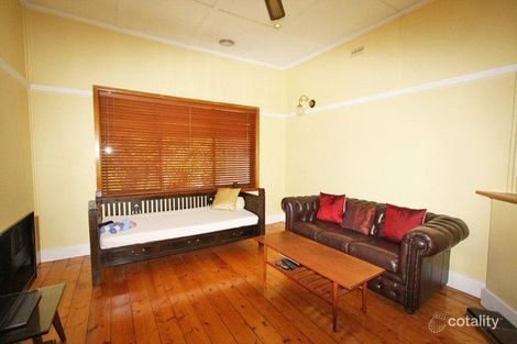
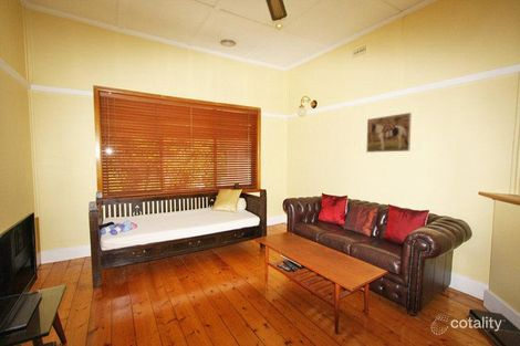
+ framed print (387, 134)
